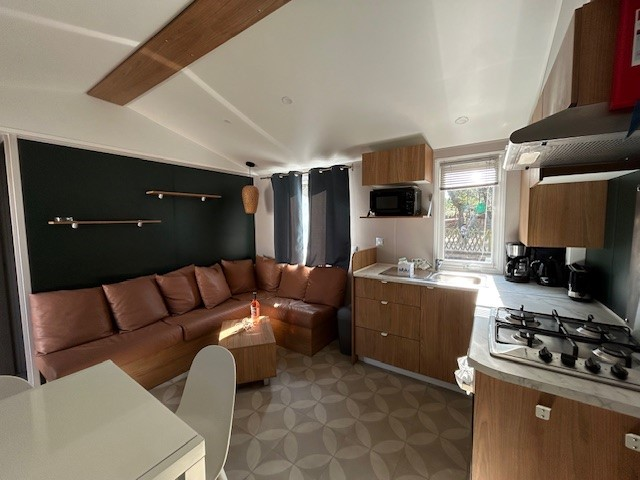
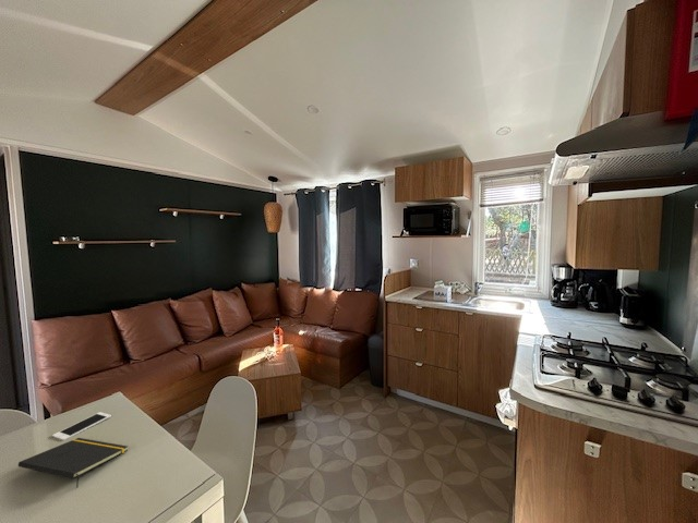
+ notepad (75, 455)
+ cell phone (83, 425)
